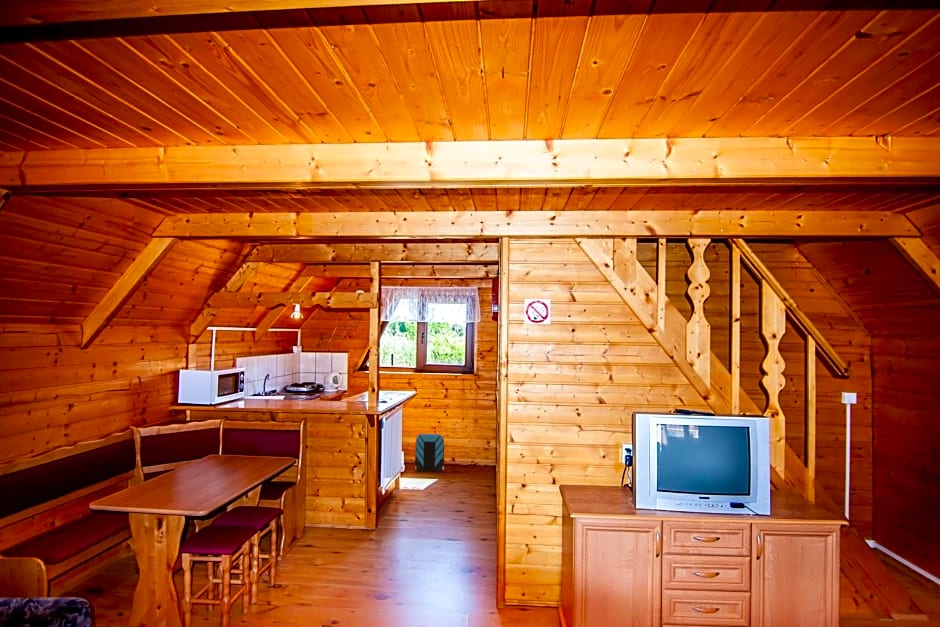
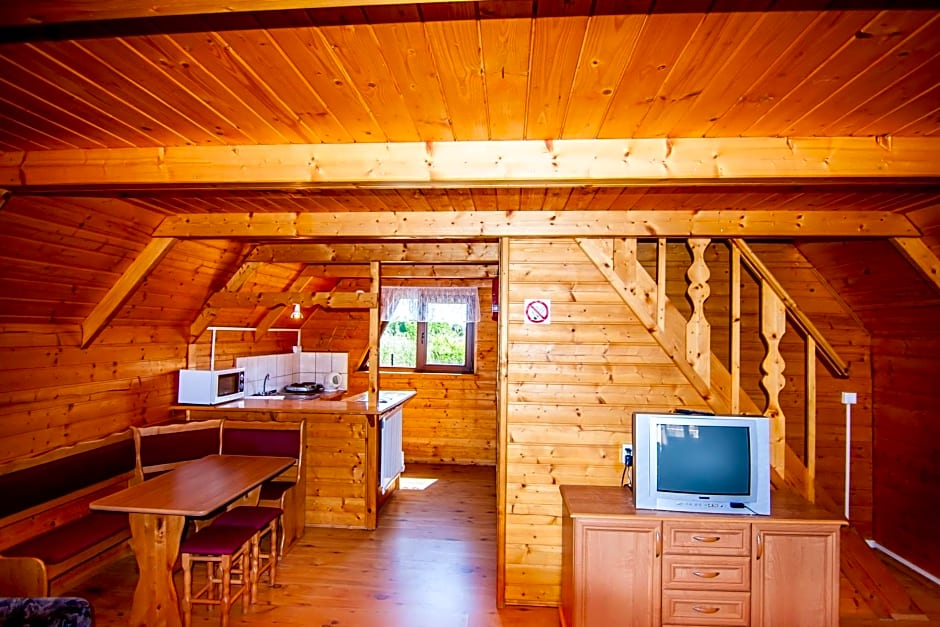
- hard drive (429, 452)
